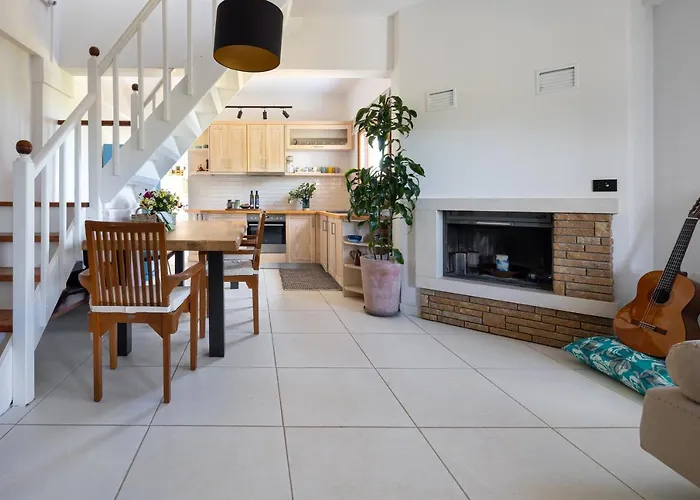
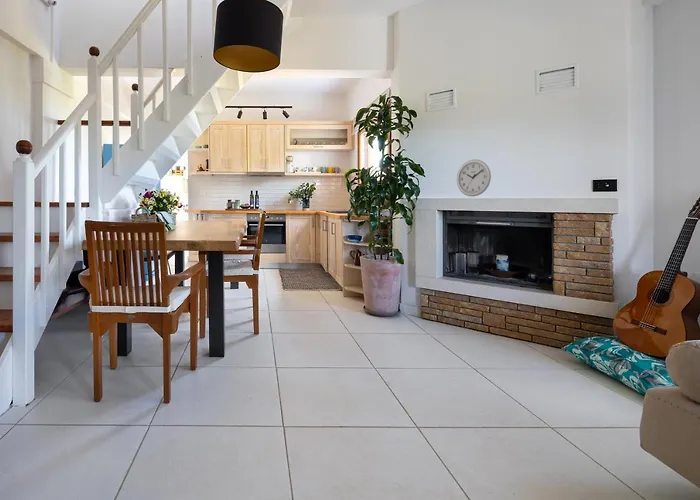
+ wall clock (473, 177)
